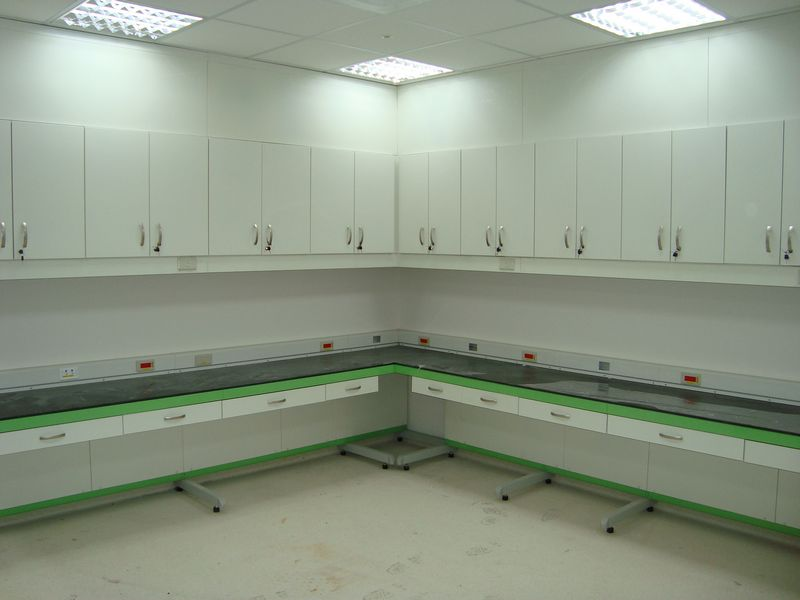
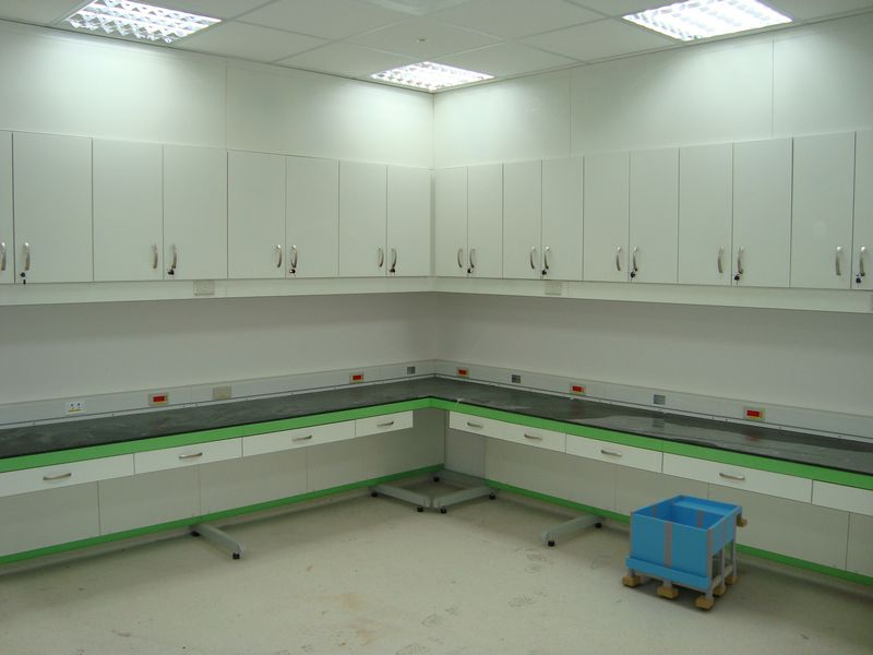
+ storage bin (691, 546)
